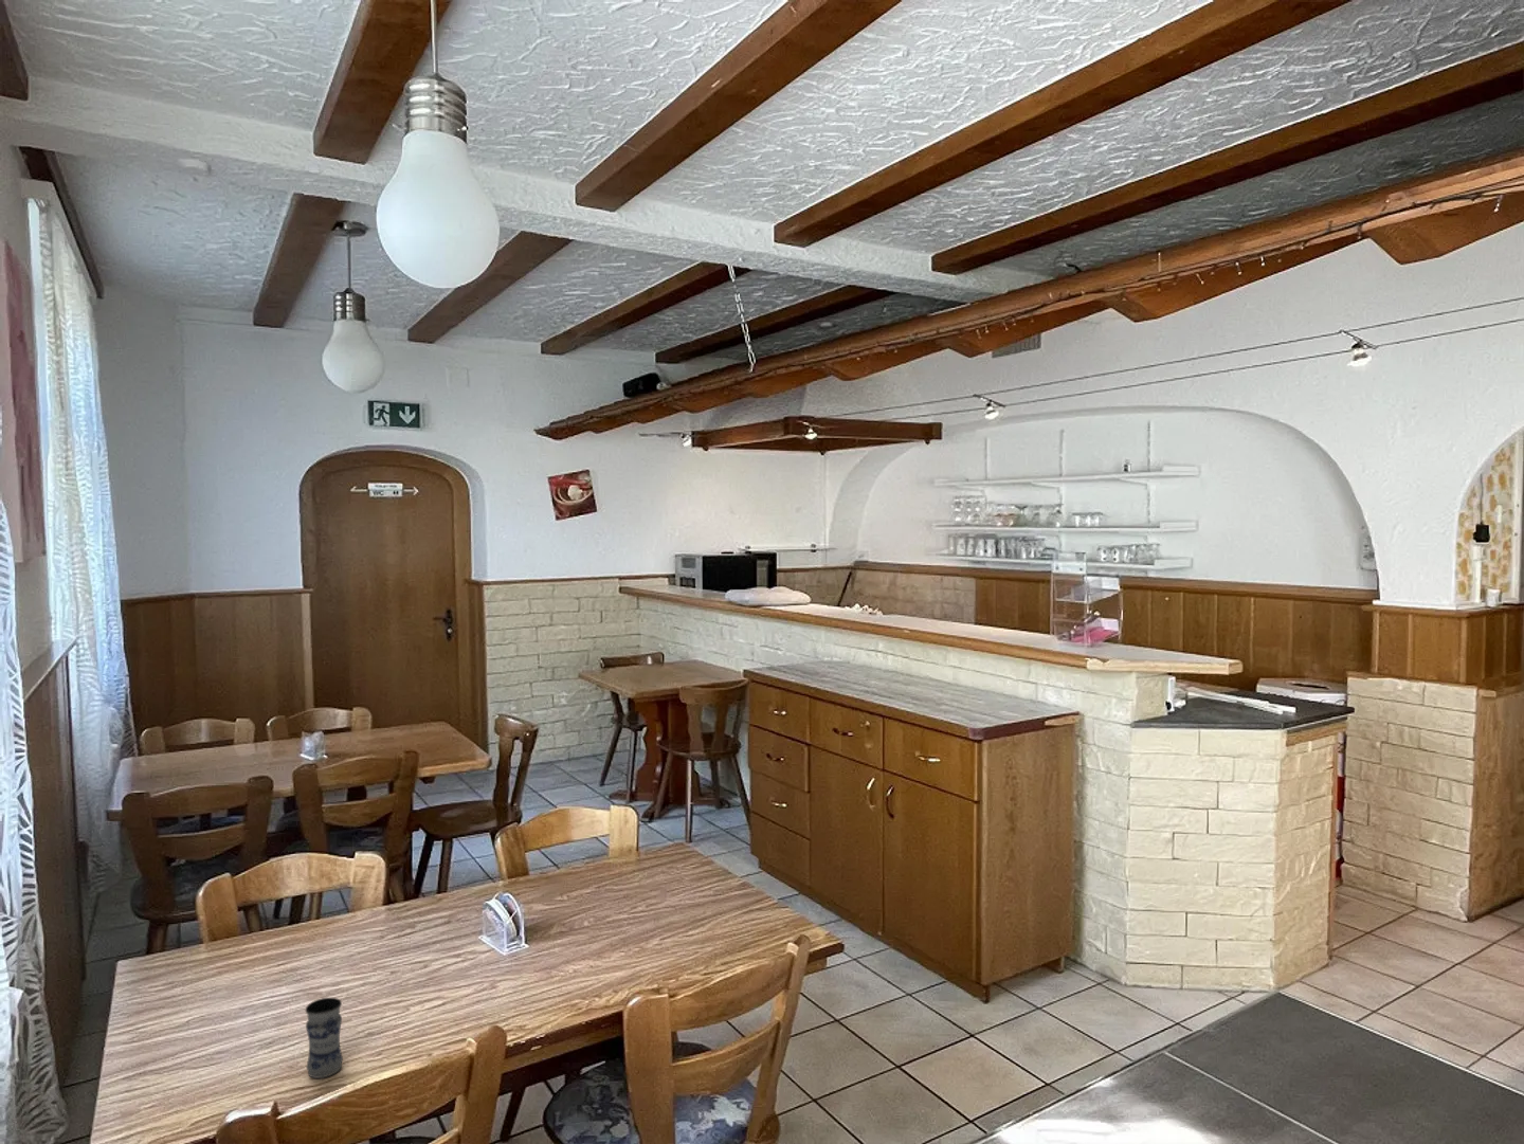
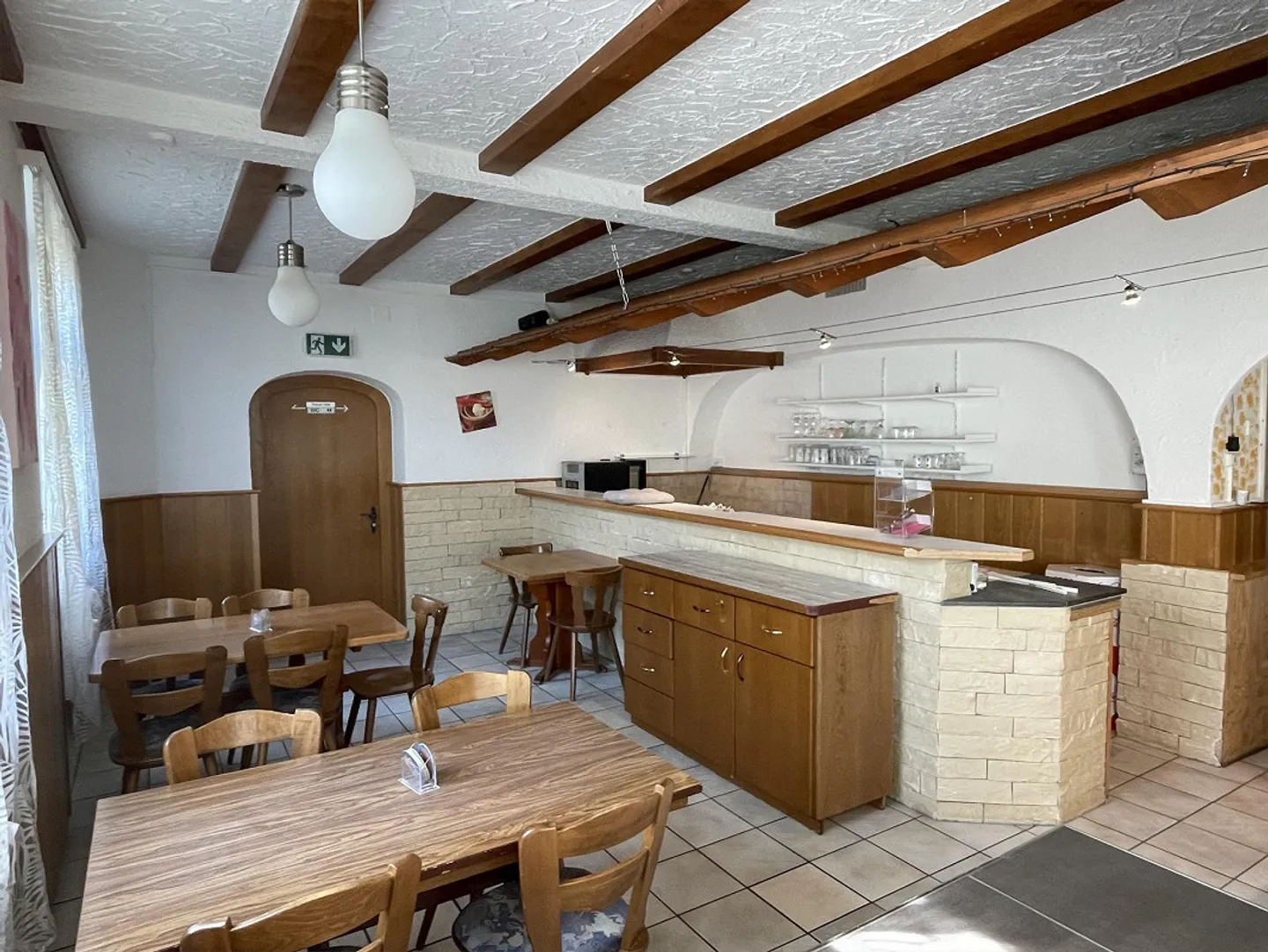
- jar (323, 1037)
